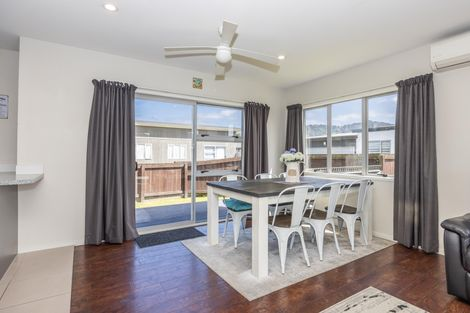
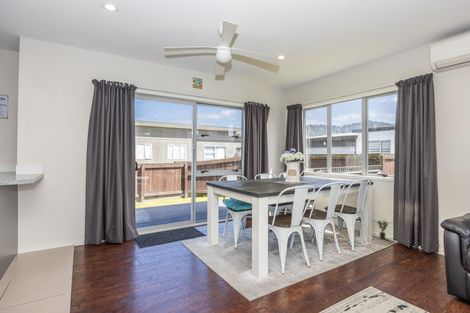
+ potted plant (382, 229)
